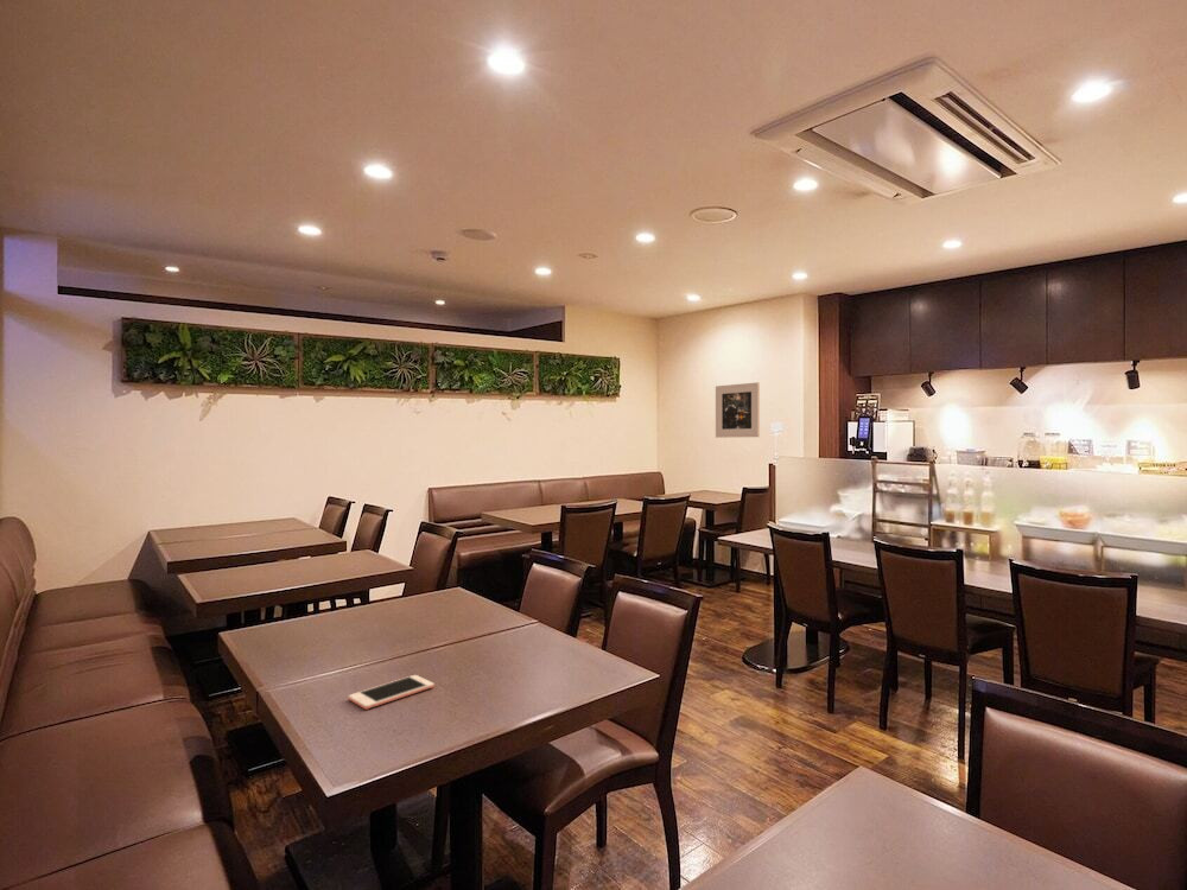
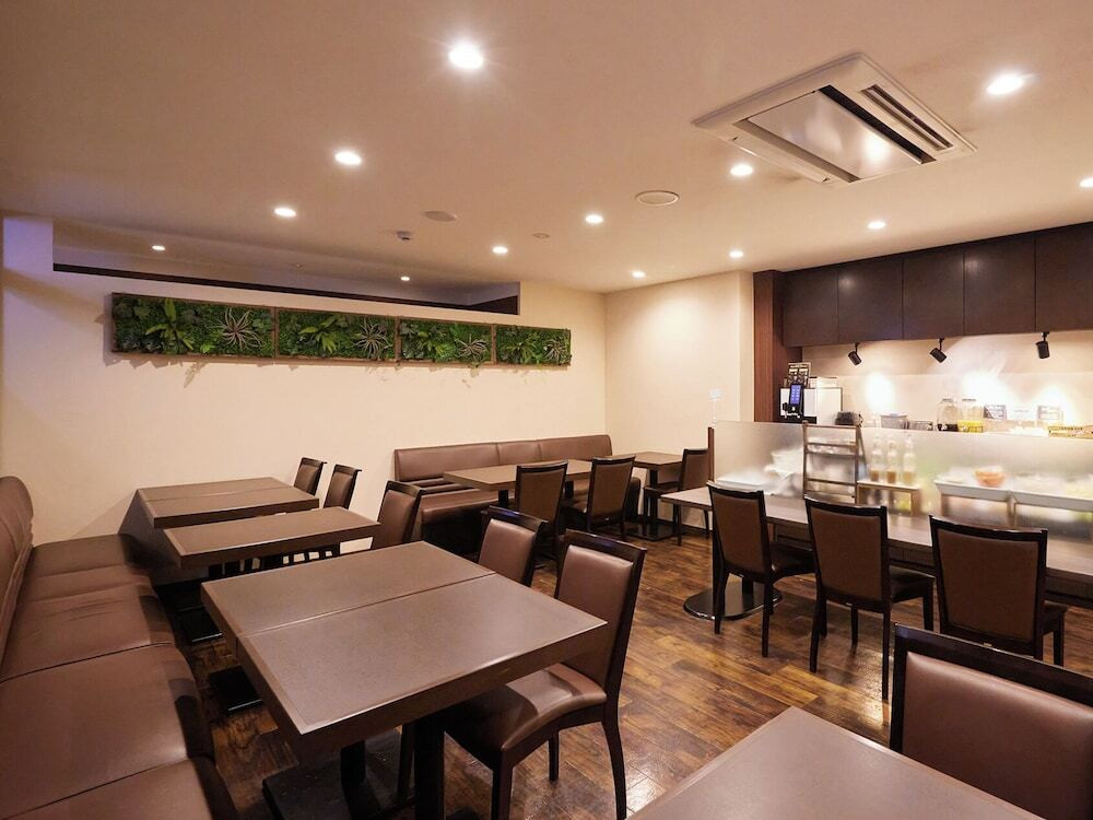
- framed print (736, 411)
- cell phone (392, 691)
